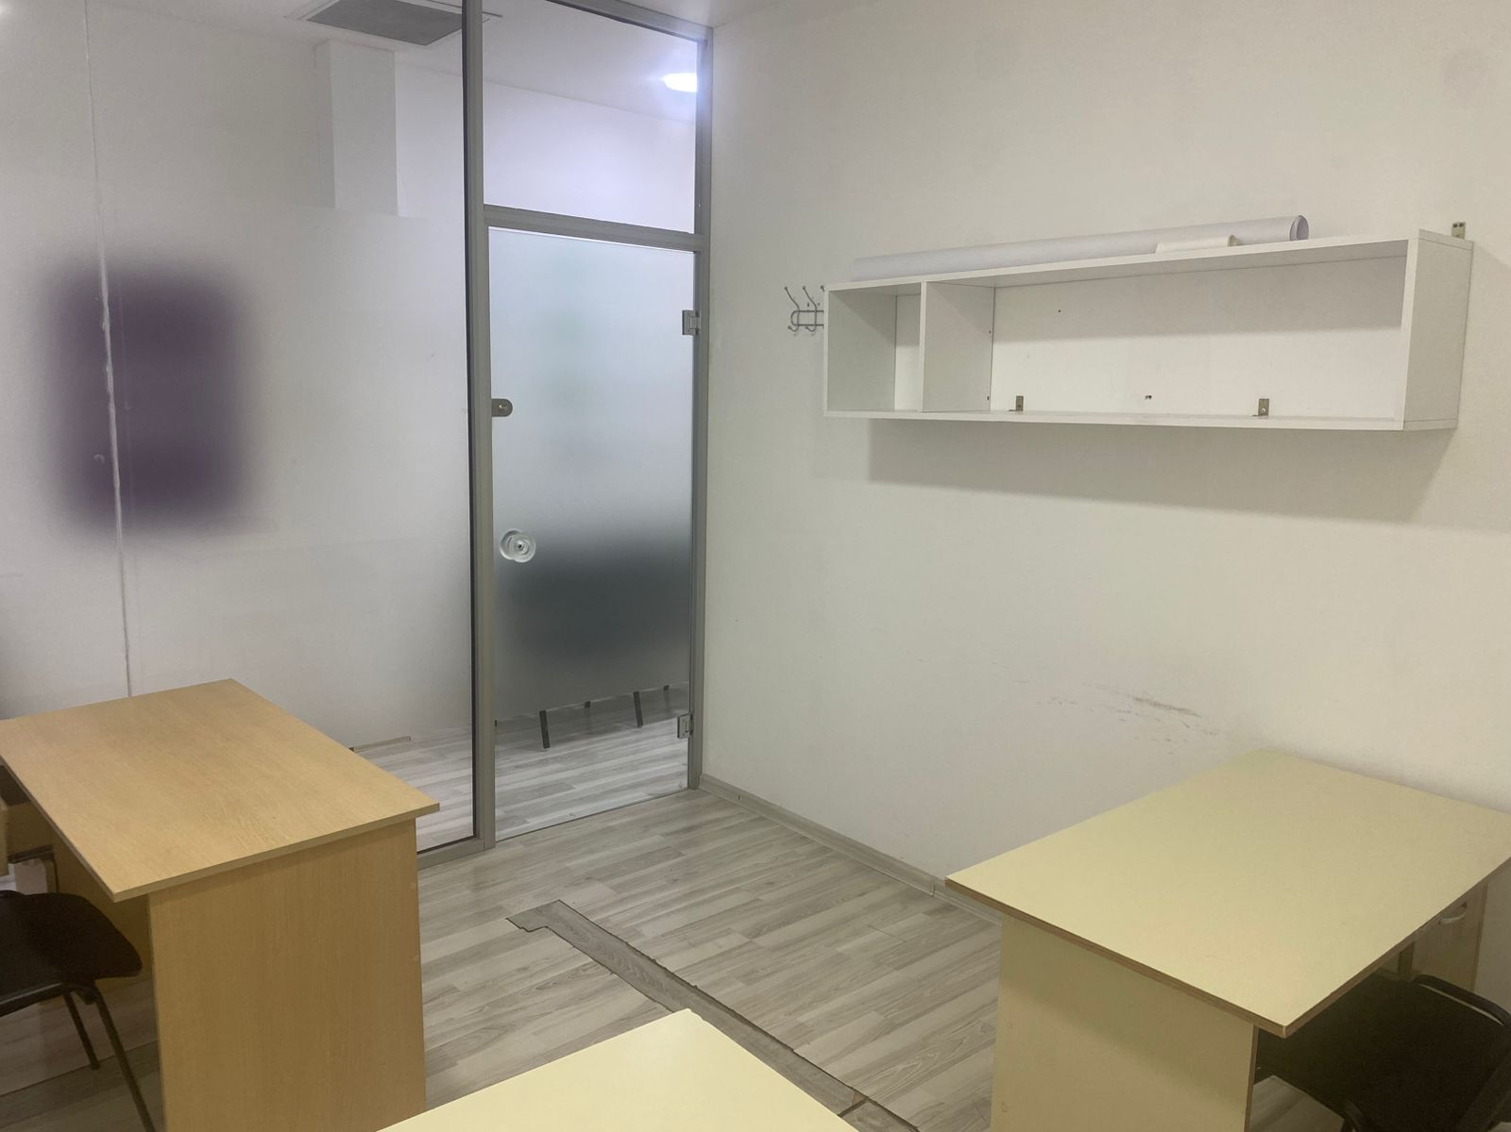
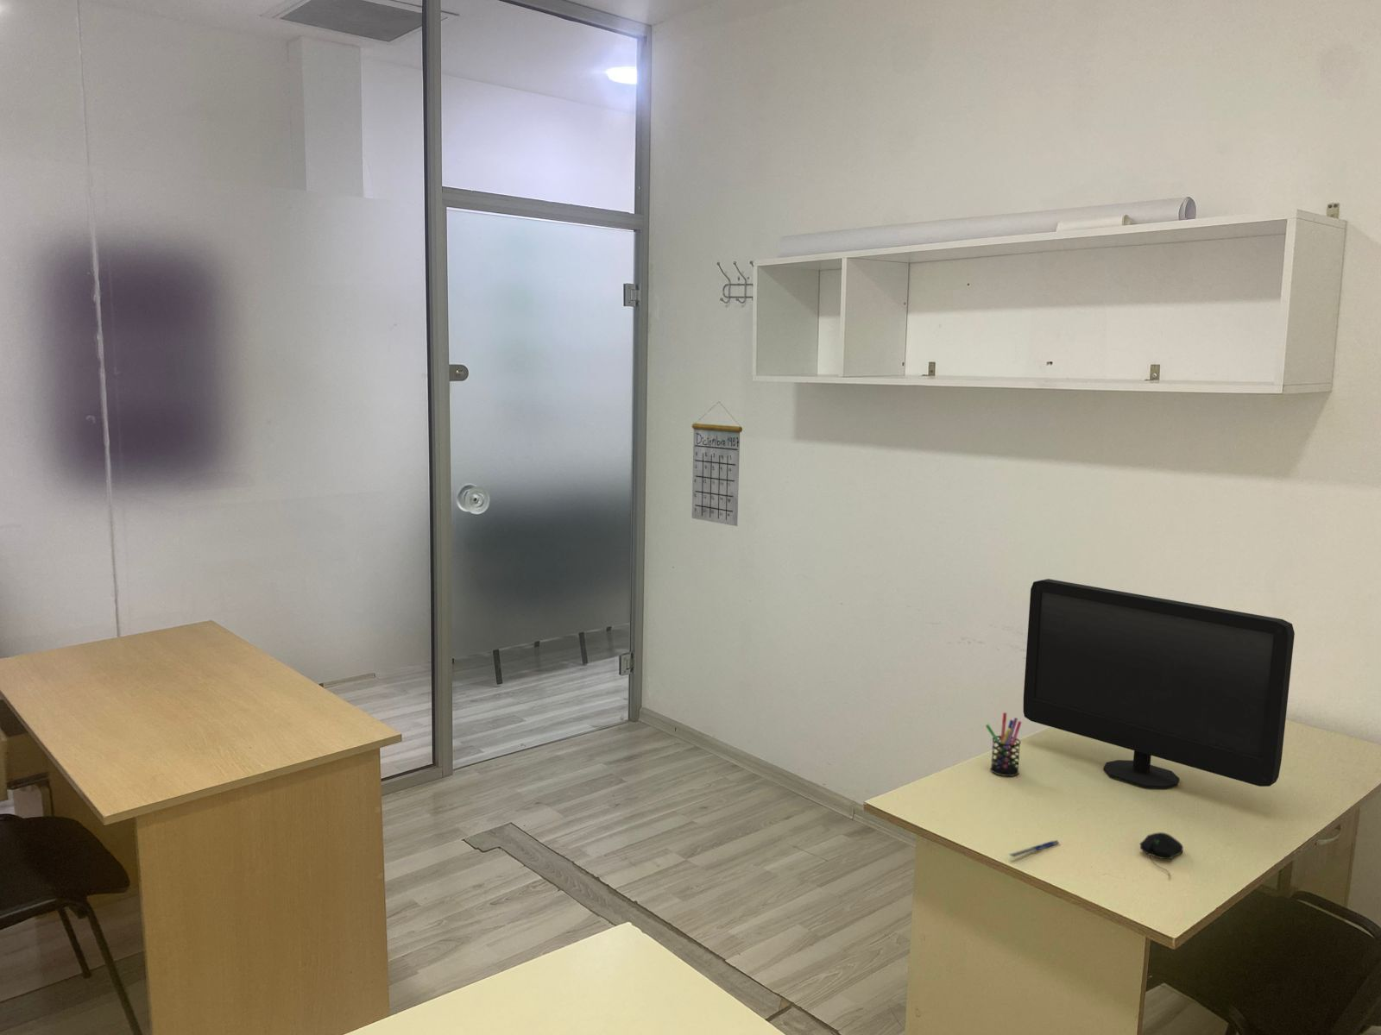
+ computer monitor (1148, 686)
+ pen (1033, 848)
+ pen holder (1003, 744)
+ calendar (716, 462)
+ computer mouse (1162, 849)
